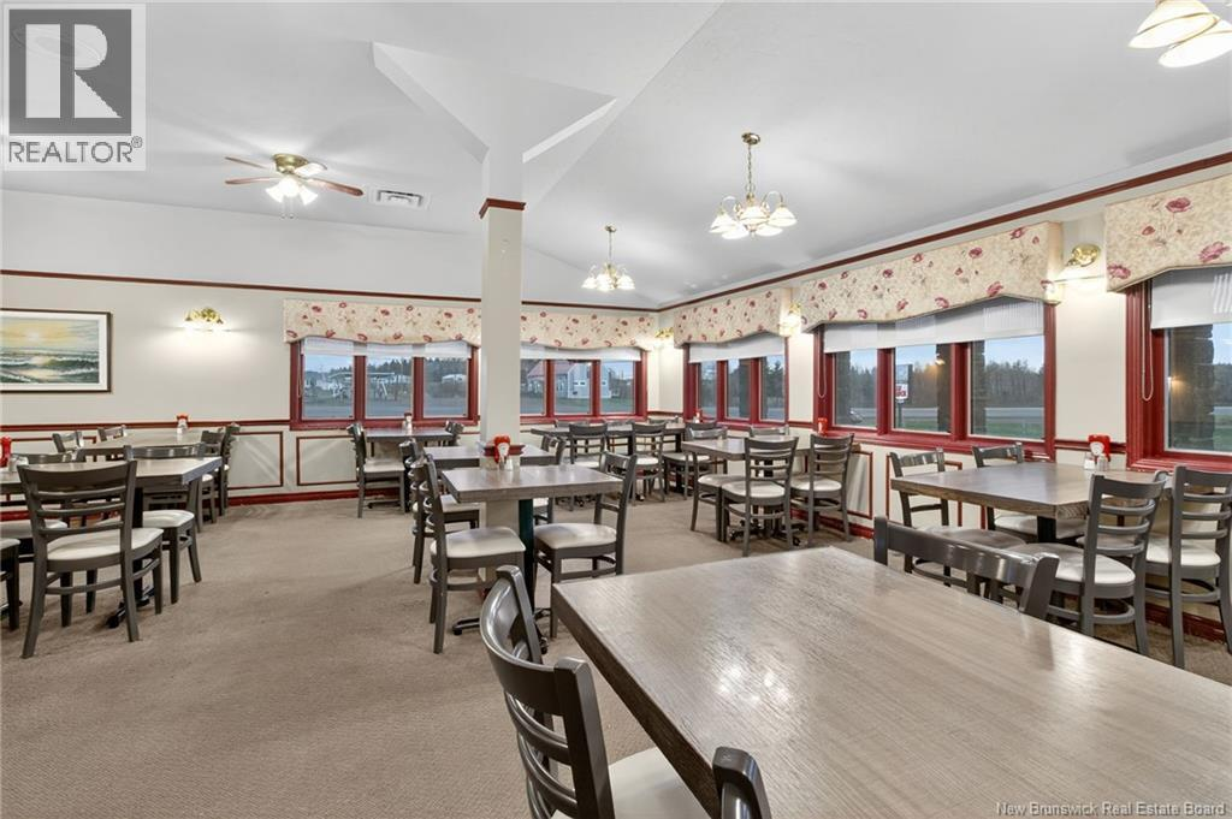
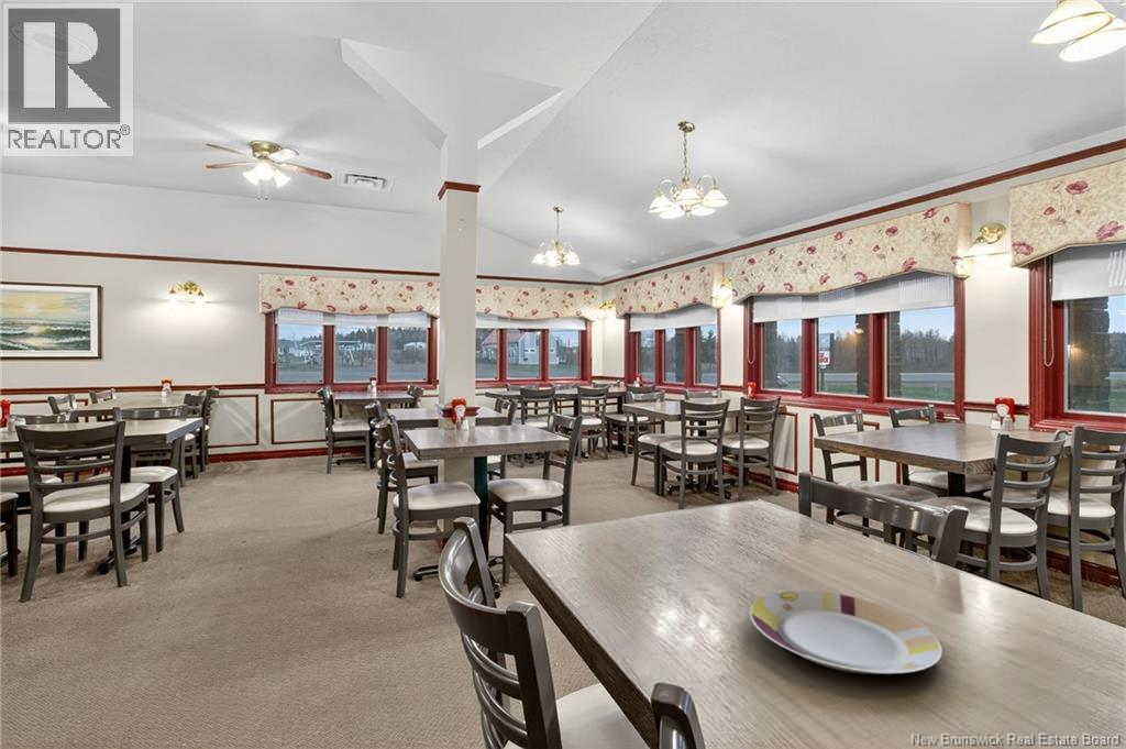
+ plate (838, 631)
